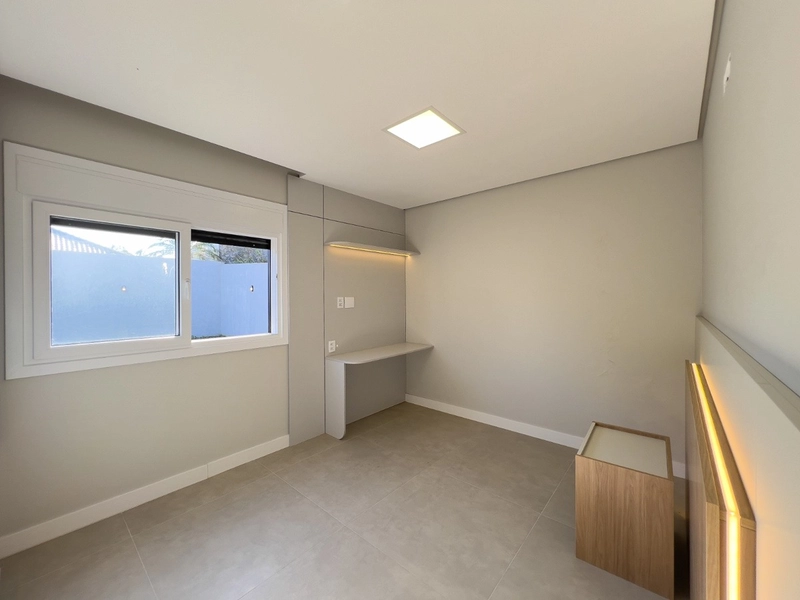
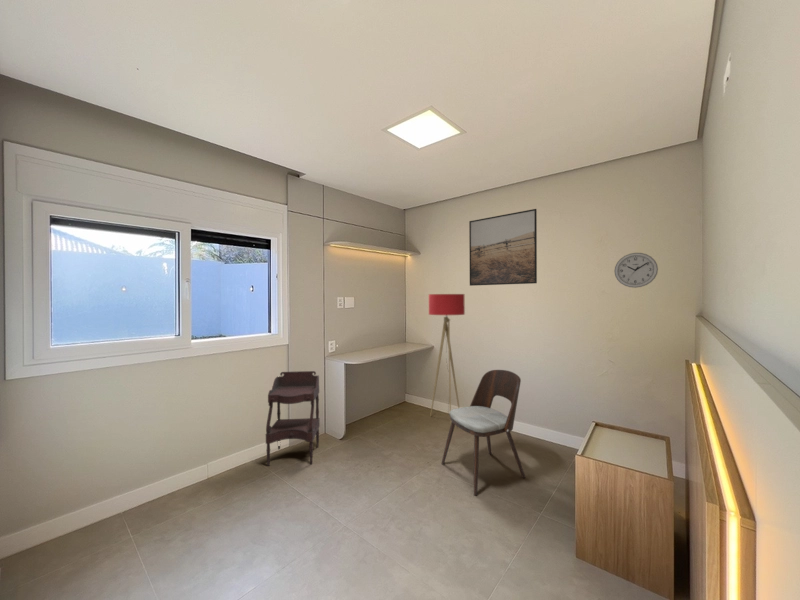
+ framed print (500, 250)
+ dining chair (484, 422)
+ wall clock (635, 270)
+ side table (294, 419)
+ floor lamp (449, 357)
